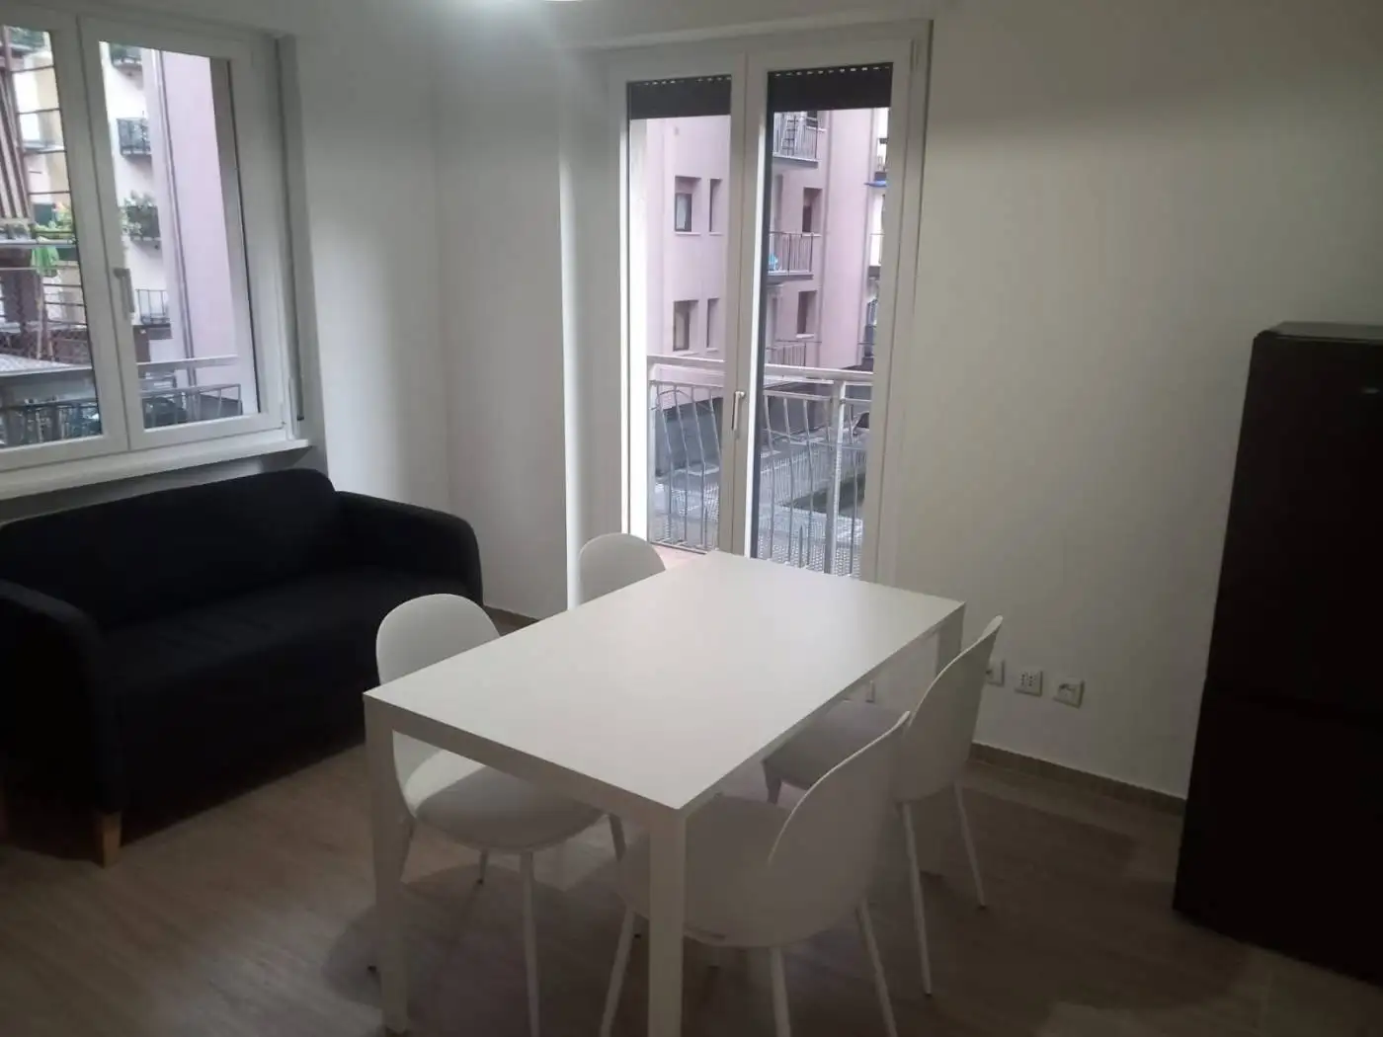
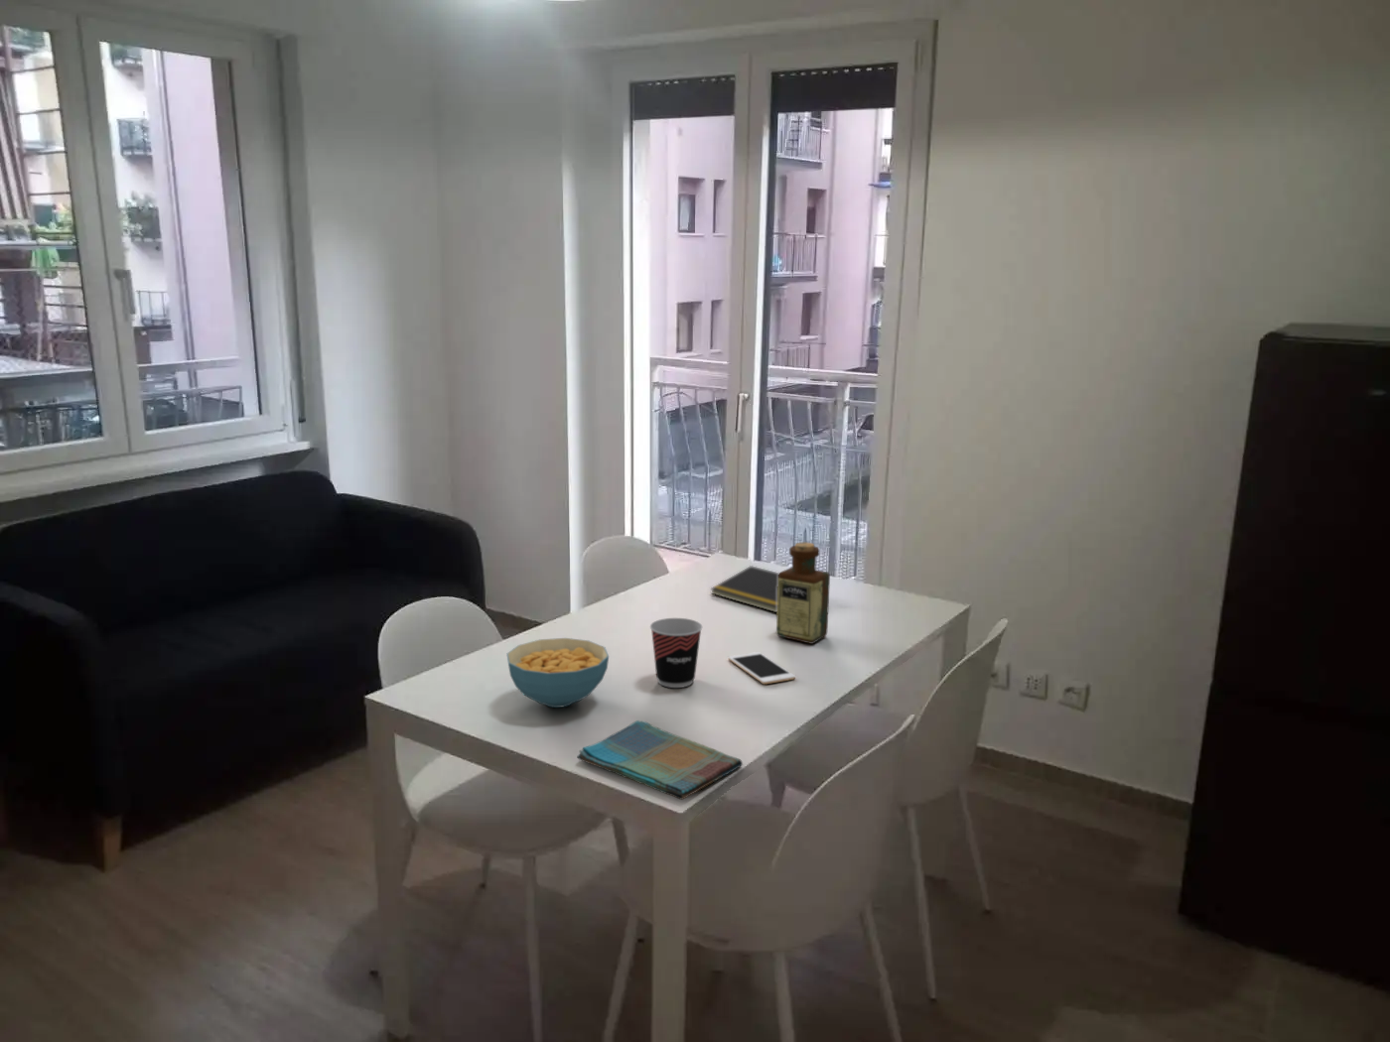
+ cup (675, 653)
+ dish towel (659, 756)
+ notepad (764, 588)
+ cell phone (761, 667)
+ bottle (803, 590)
+ cereal bowl (558, 678)
